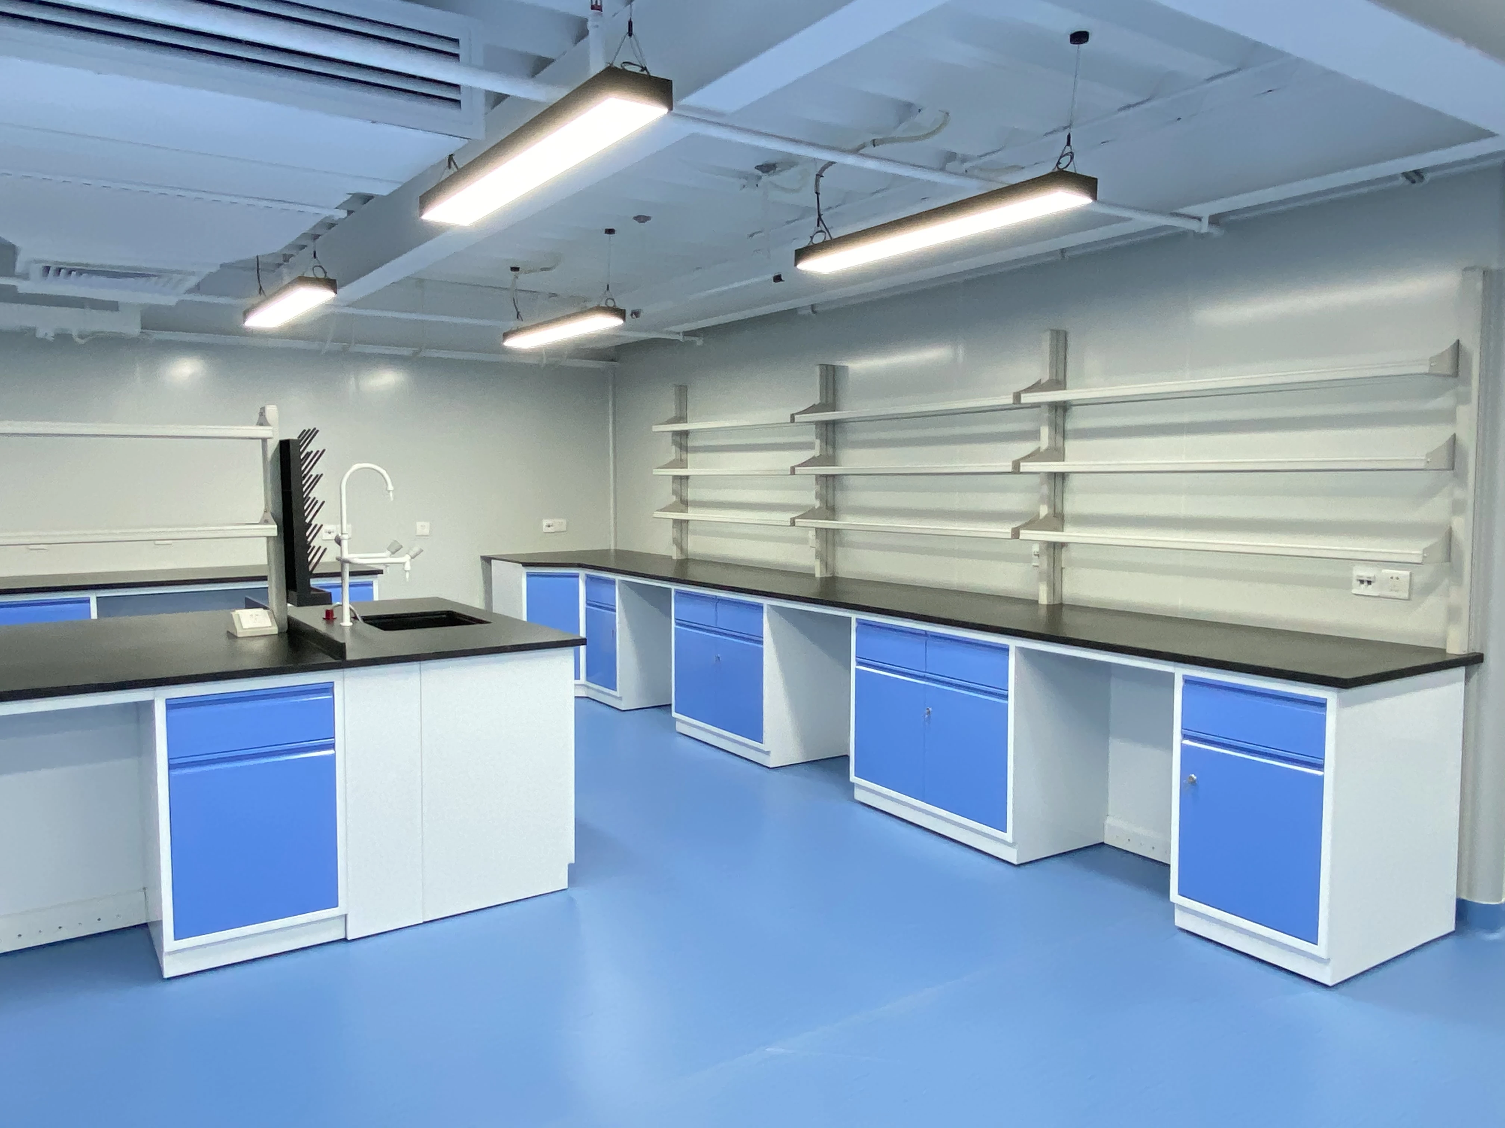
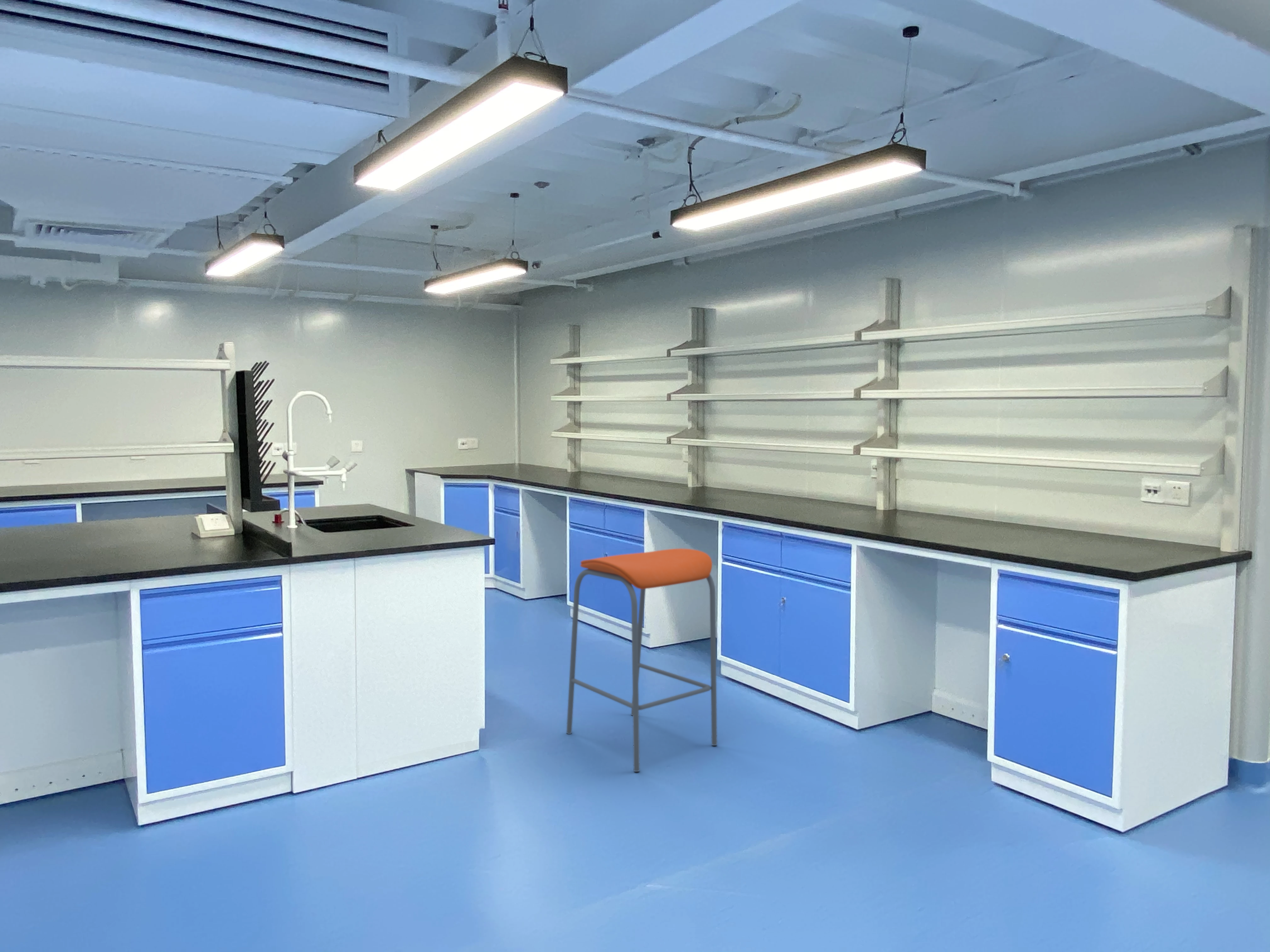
+ bar stool (640, 648)
